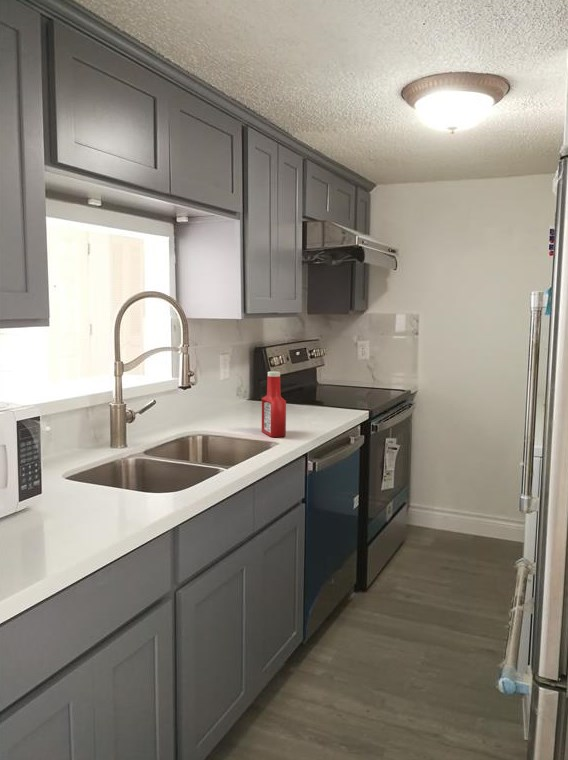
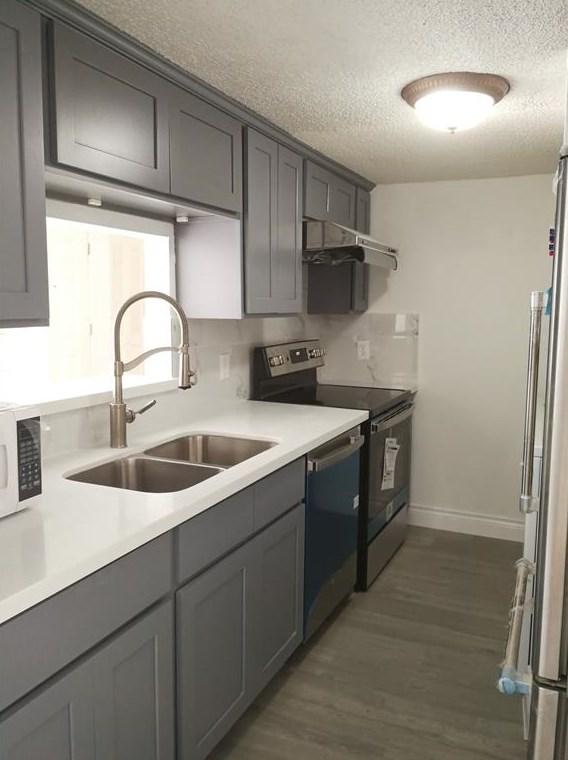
- soap bottle (273, 402)
